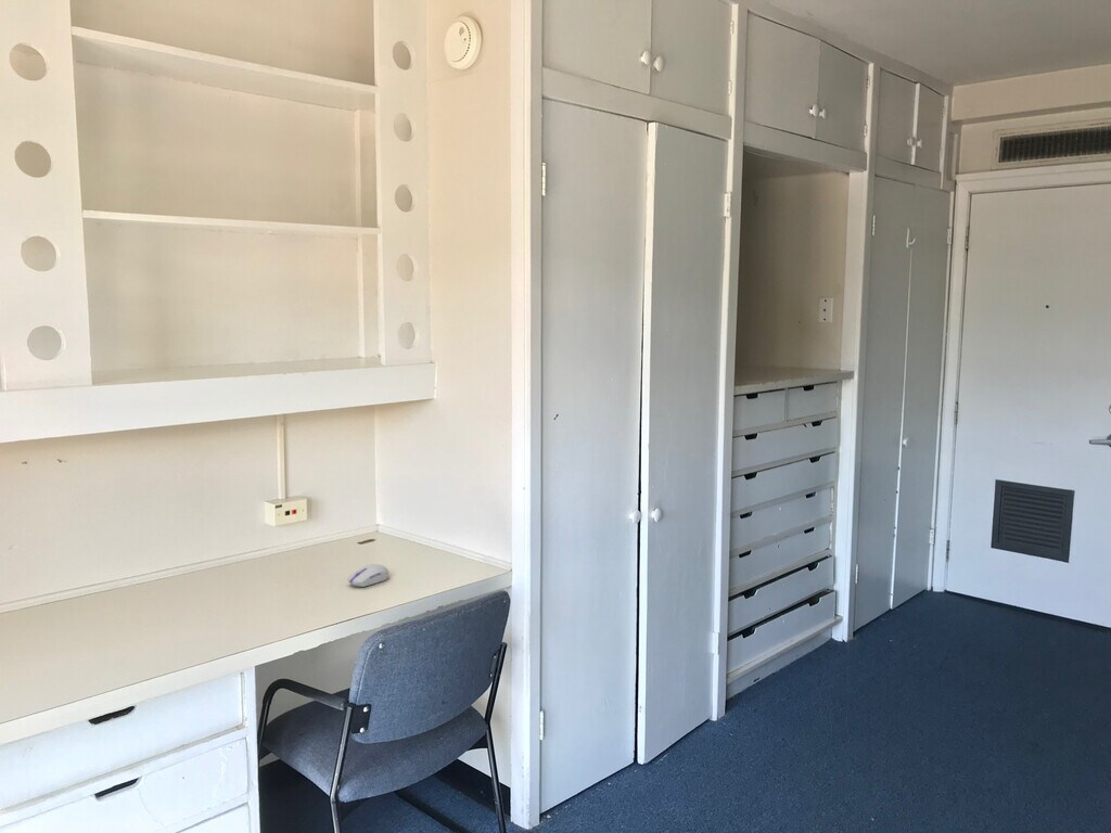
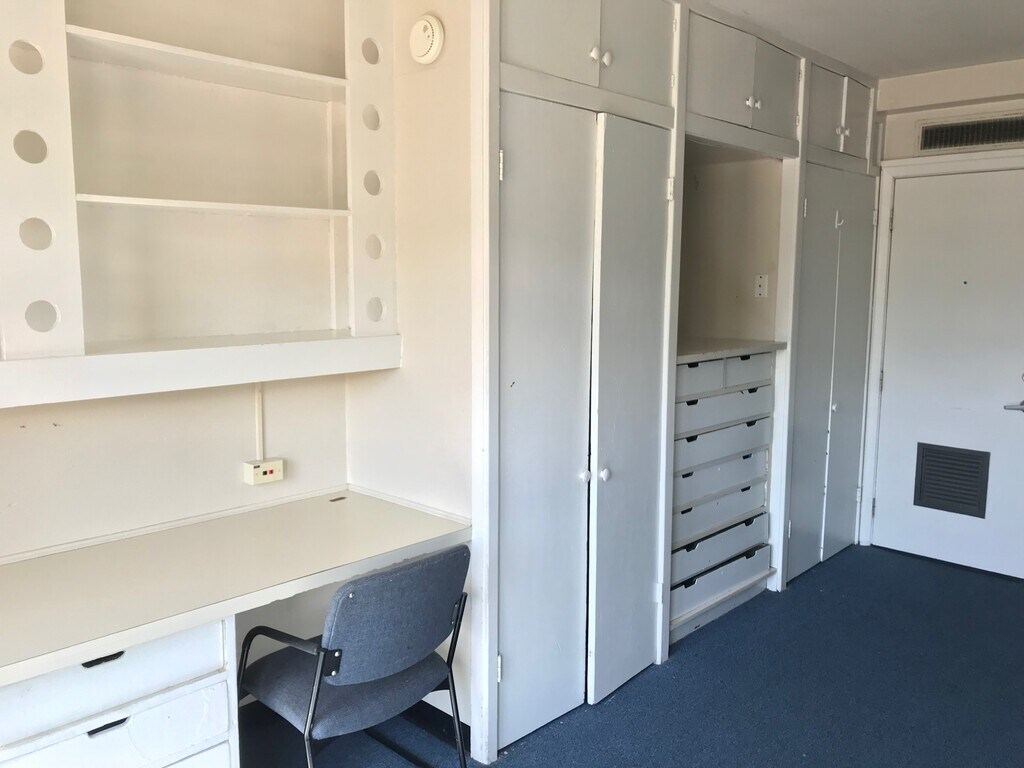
- computer mouse (369, 574)
